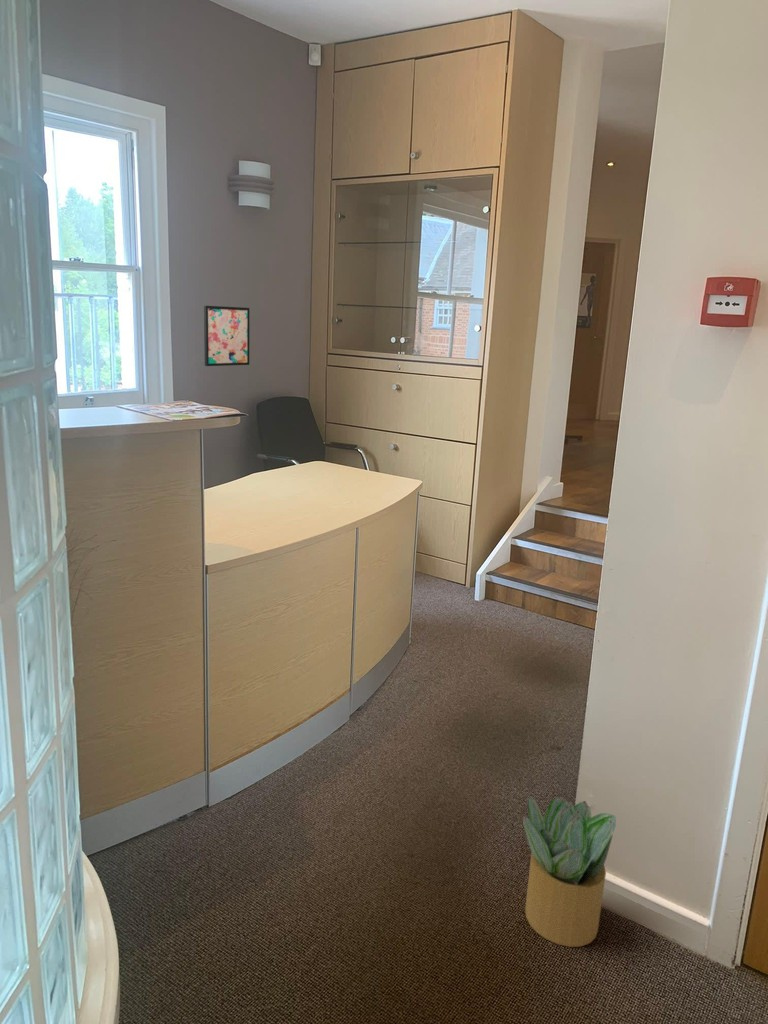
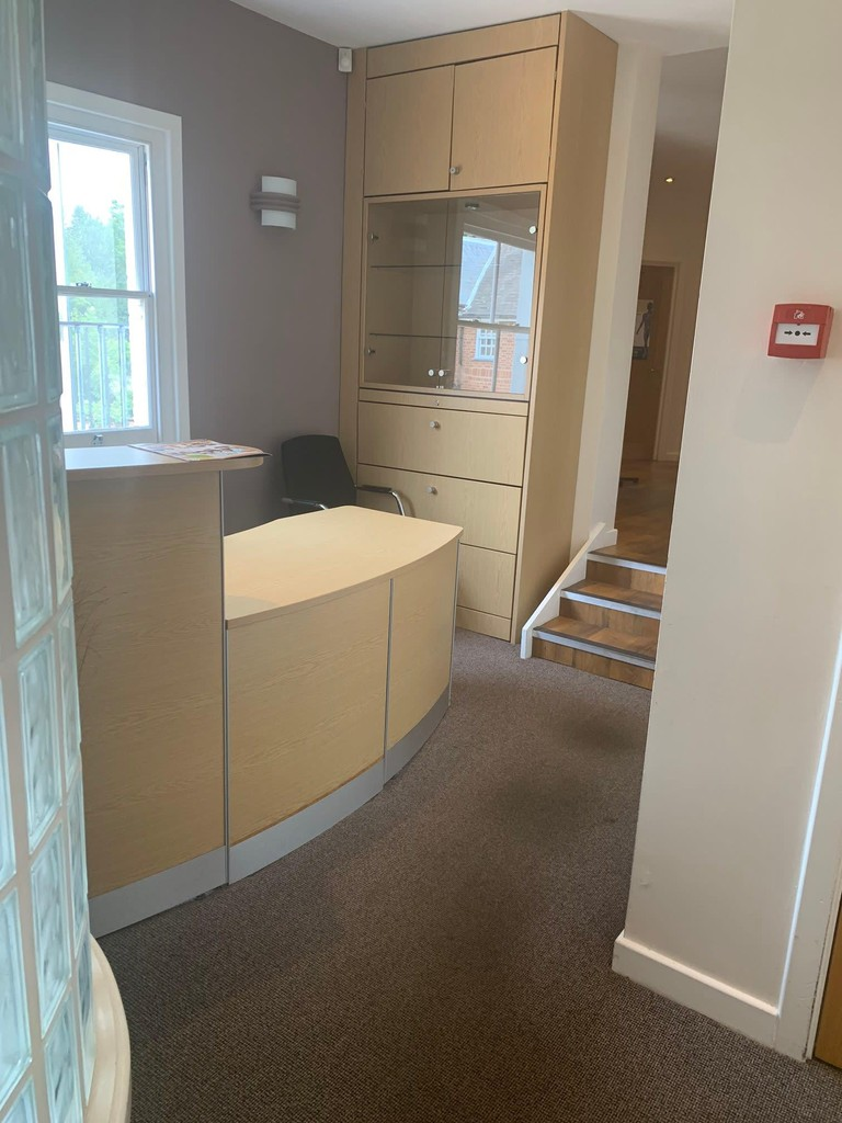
- wall art (227, 336)
- potted plant (562, 865)
